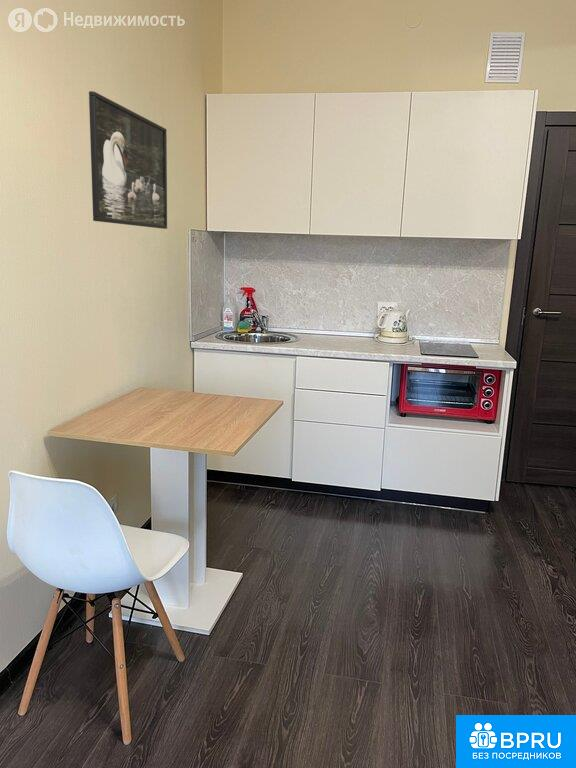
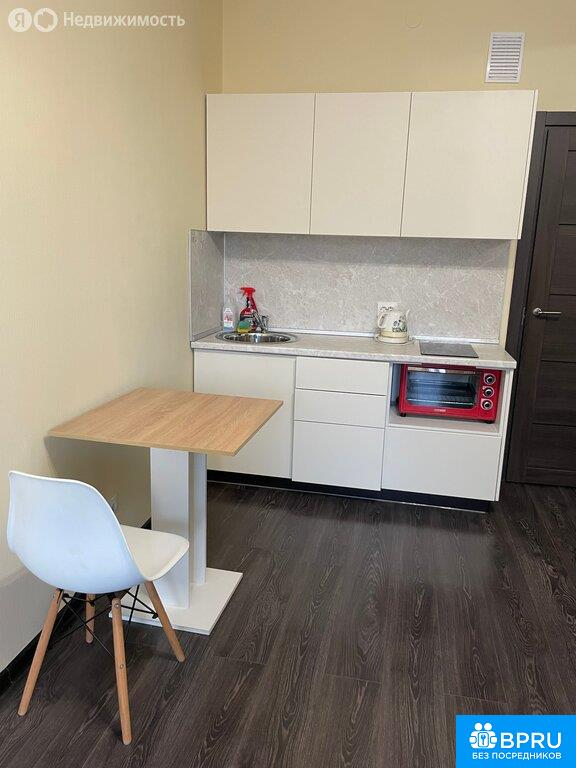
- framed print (133, 170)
